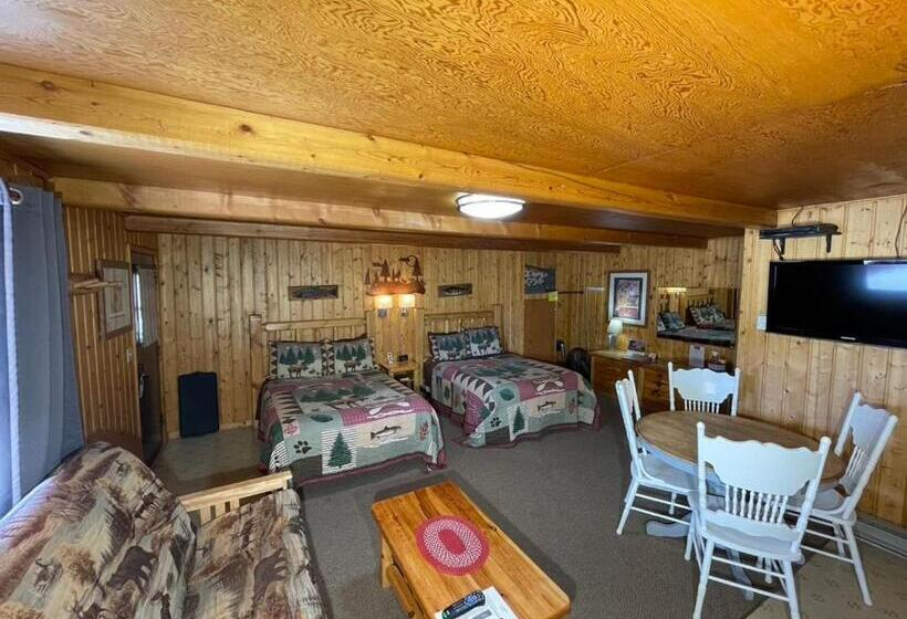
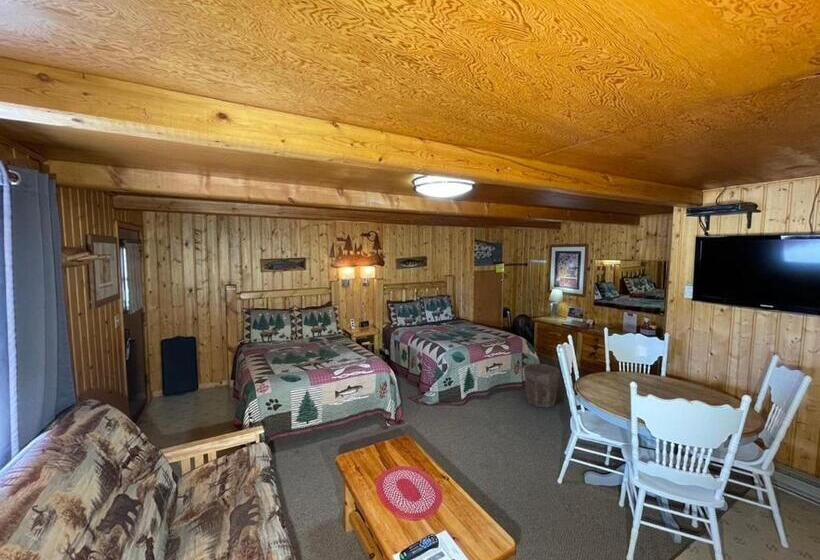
+ waste bin (540, 385)
